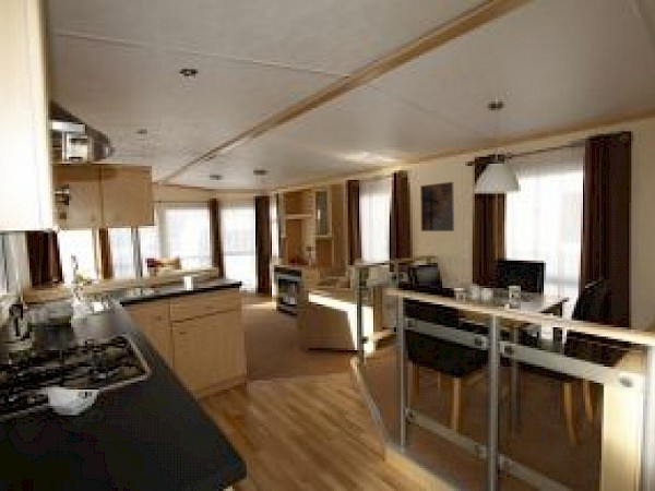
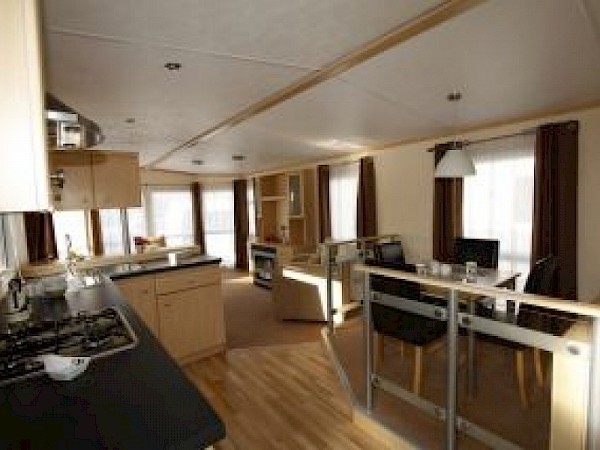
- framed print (436, 207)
